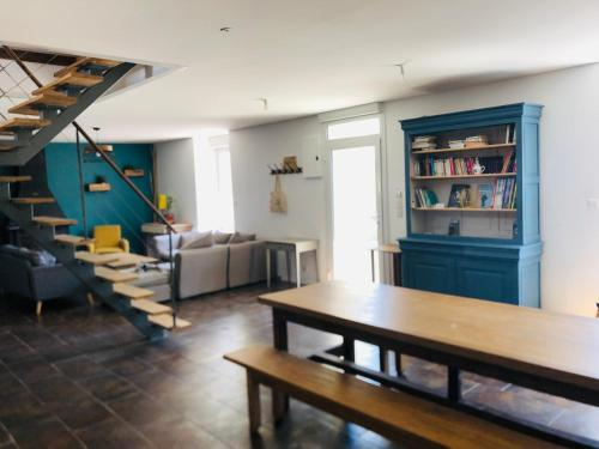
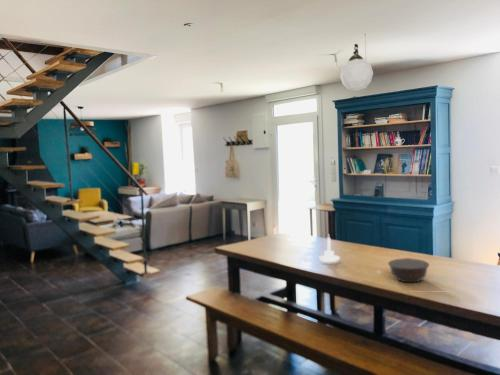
+ pendant lamp (356, 62)
+ bowl (408, 271)
+ candle holder (329, 246)
